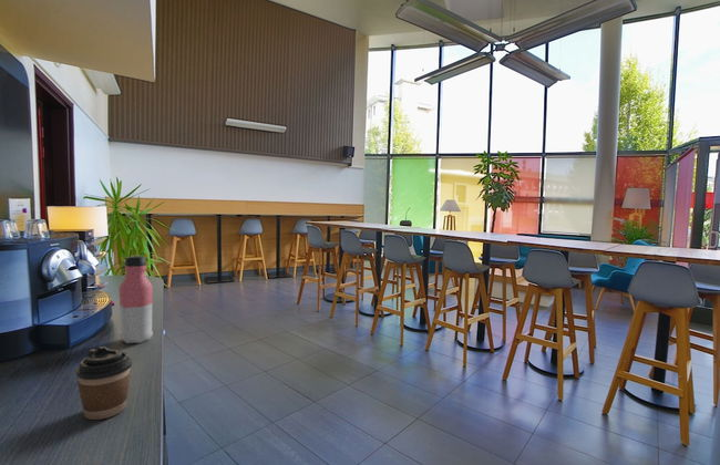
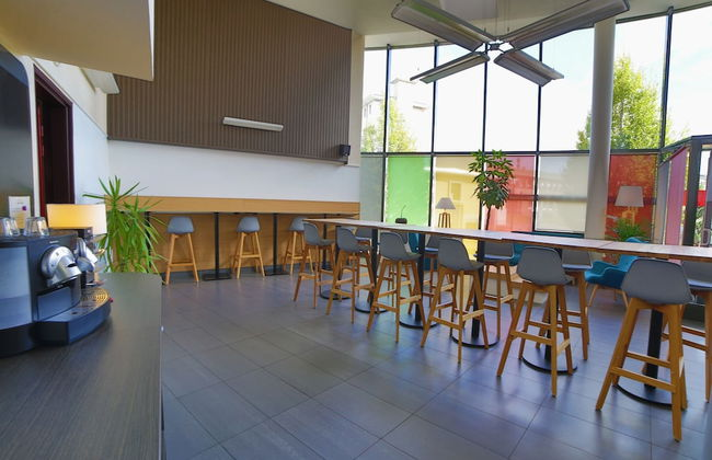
- coffee cup (104, 380)
- water bottle (135, 298)
